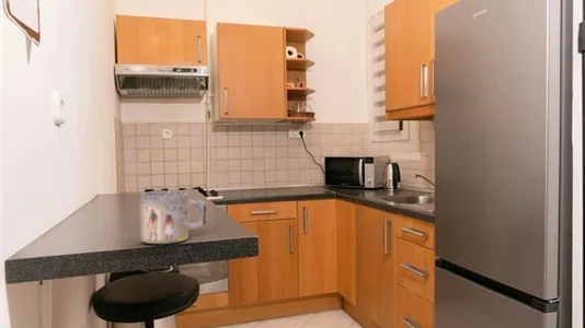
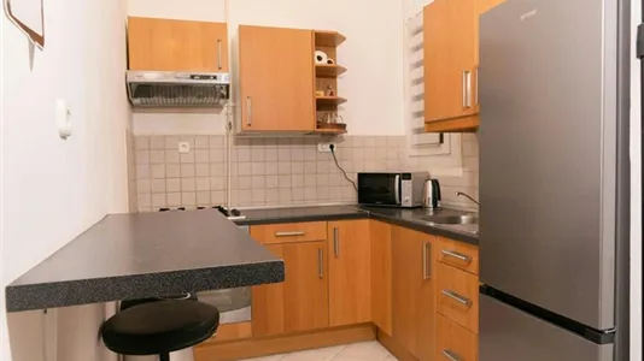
- mug (173, 215)
